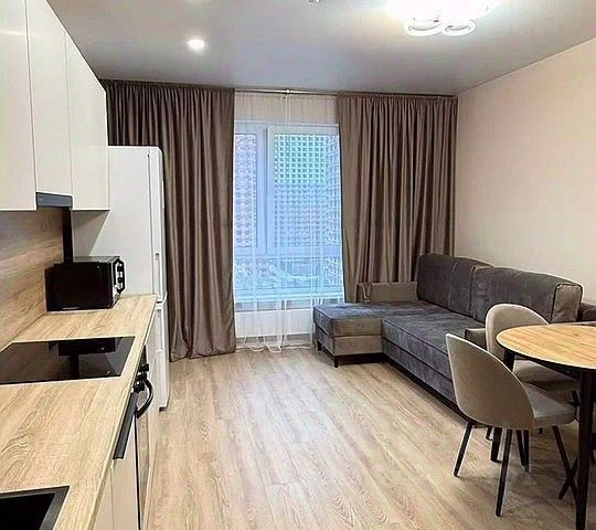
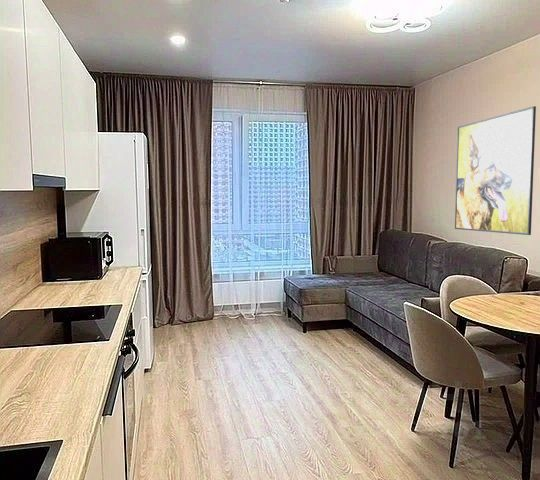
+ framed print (490, 175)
